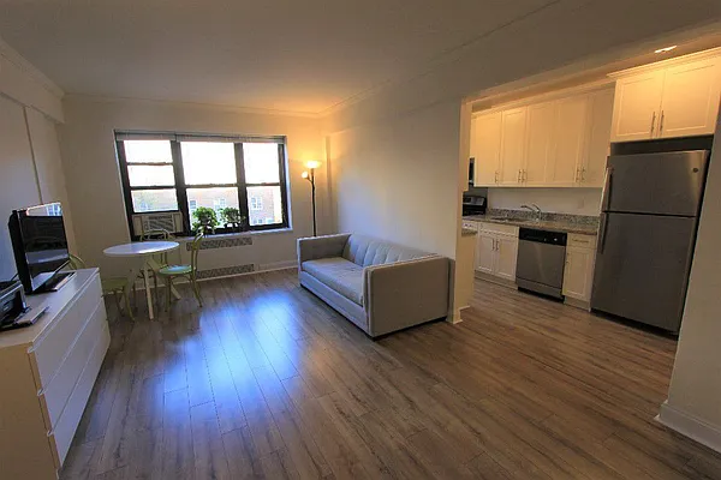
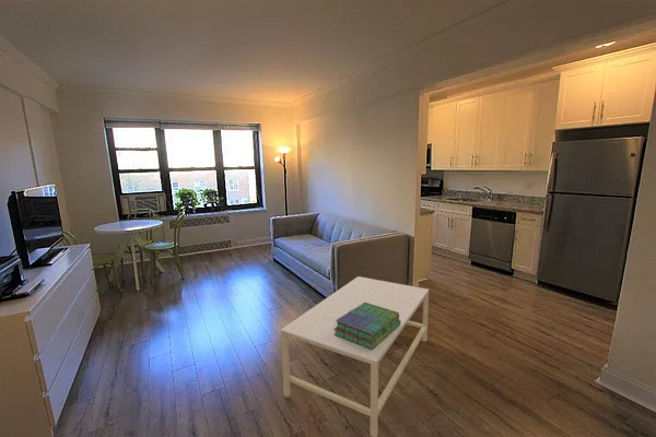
+ stack of books (367, 322)
+ coffee table (360, 345)
